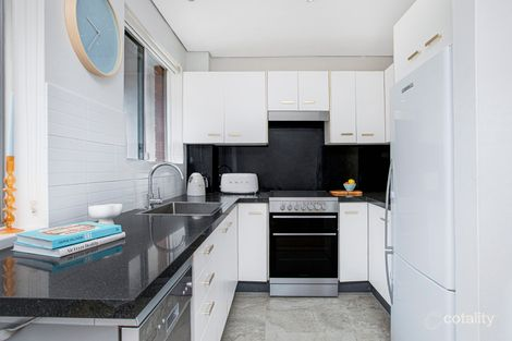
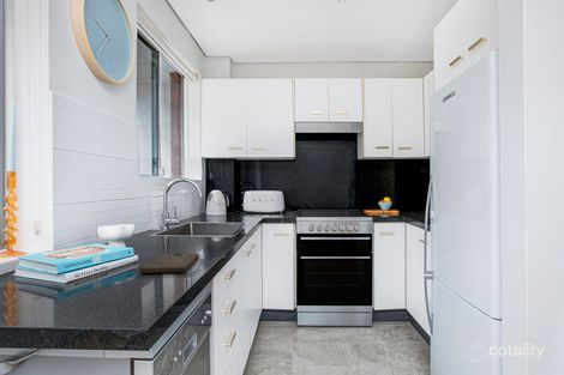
+ cutting board (172, 261)
